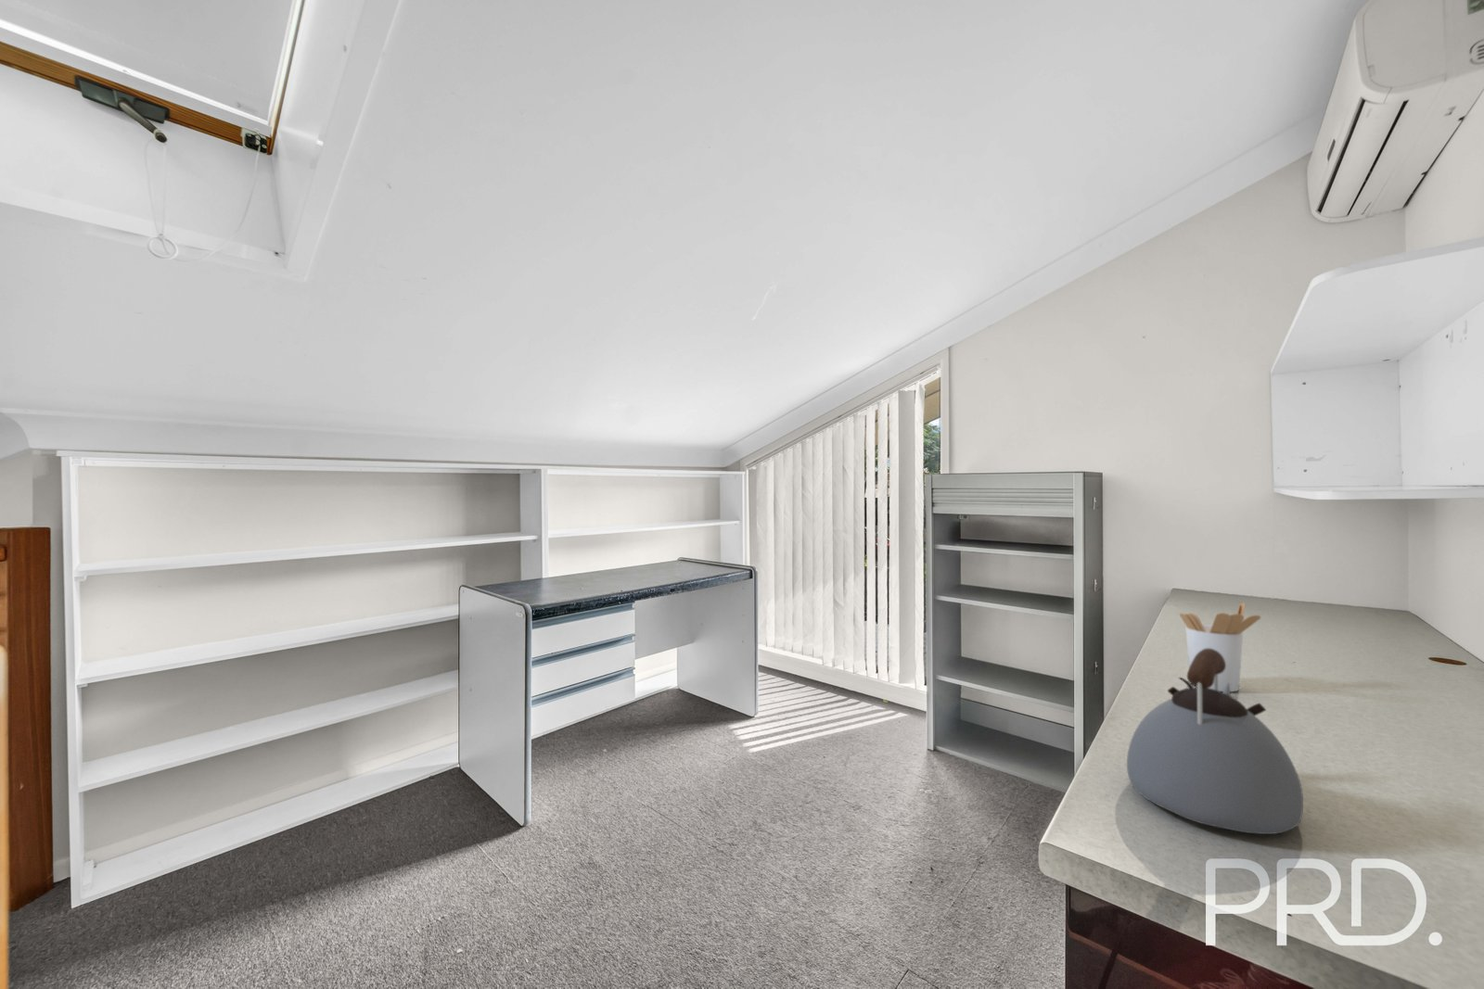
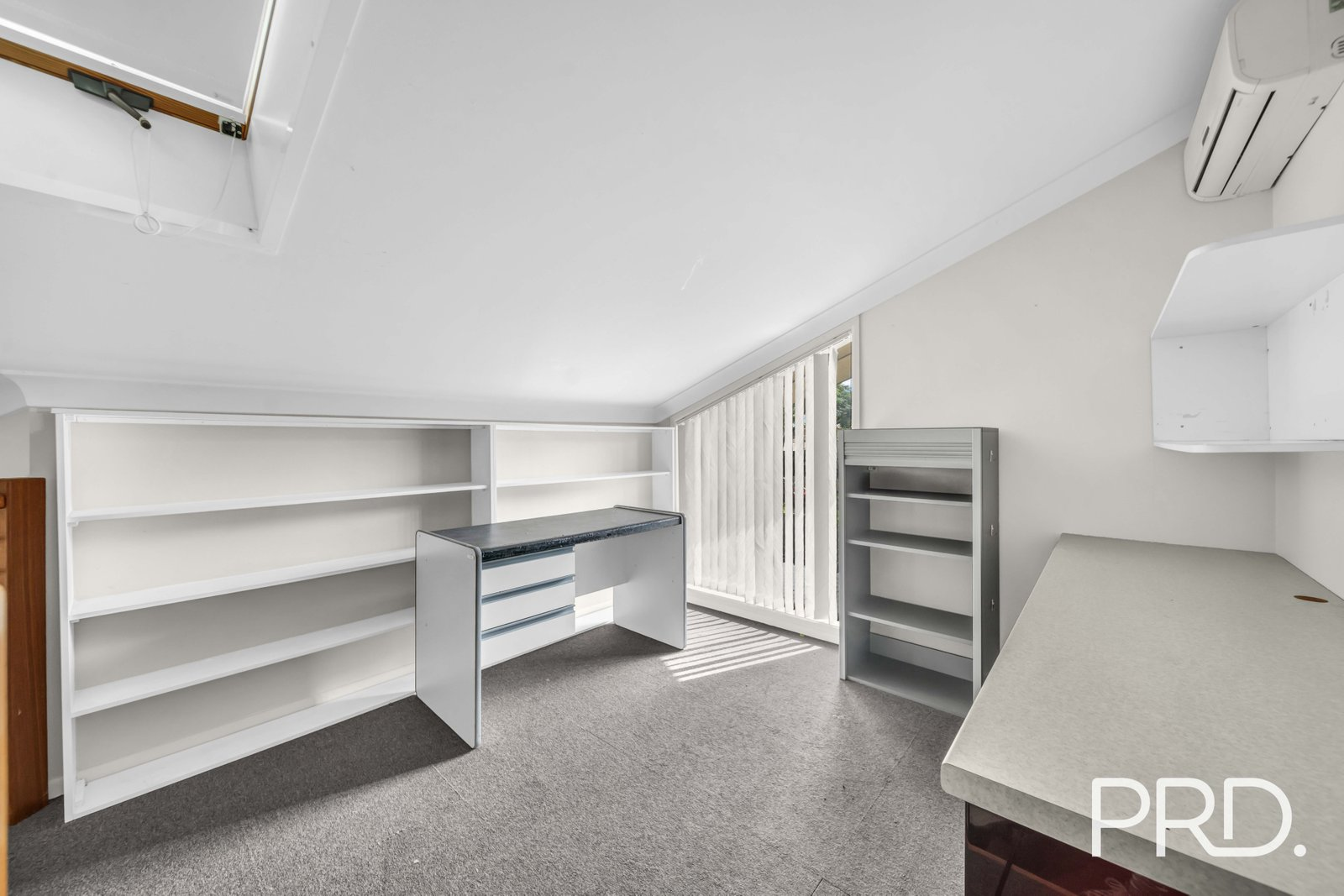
- utensil holder (1220, 646)
- kettle (1212, 720)
